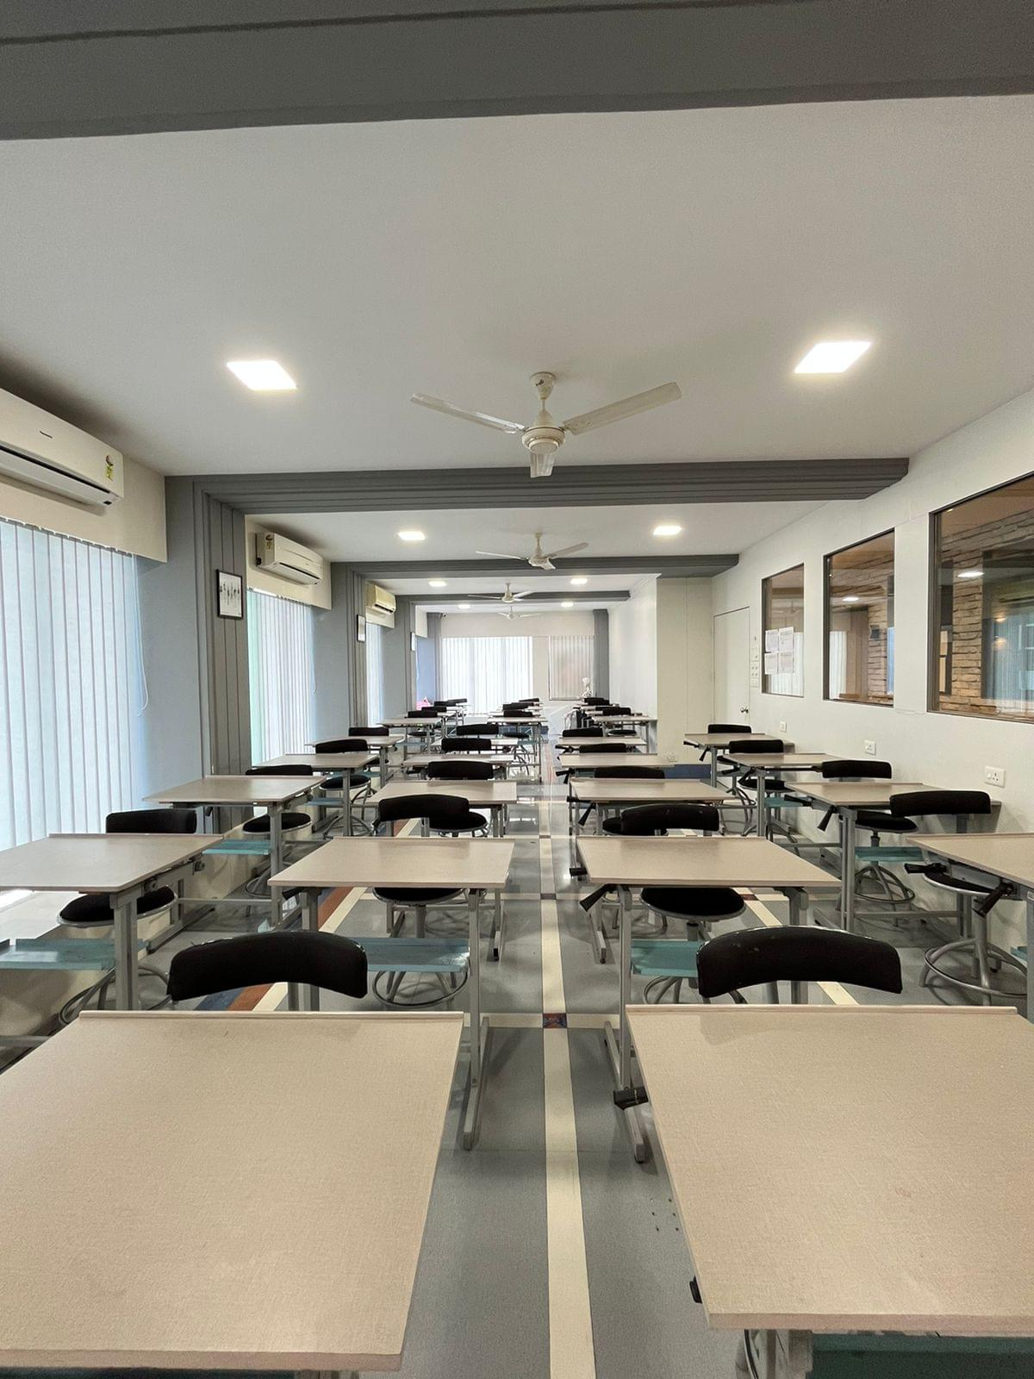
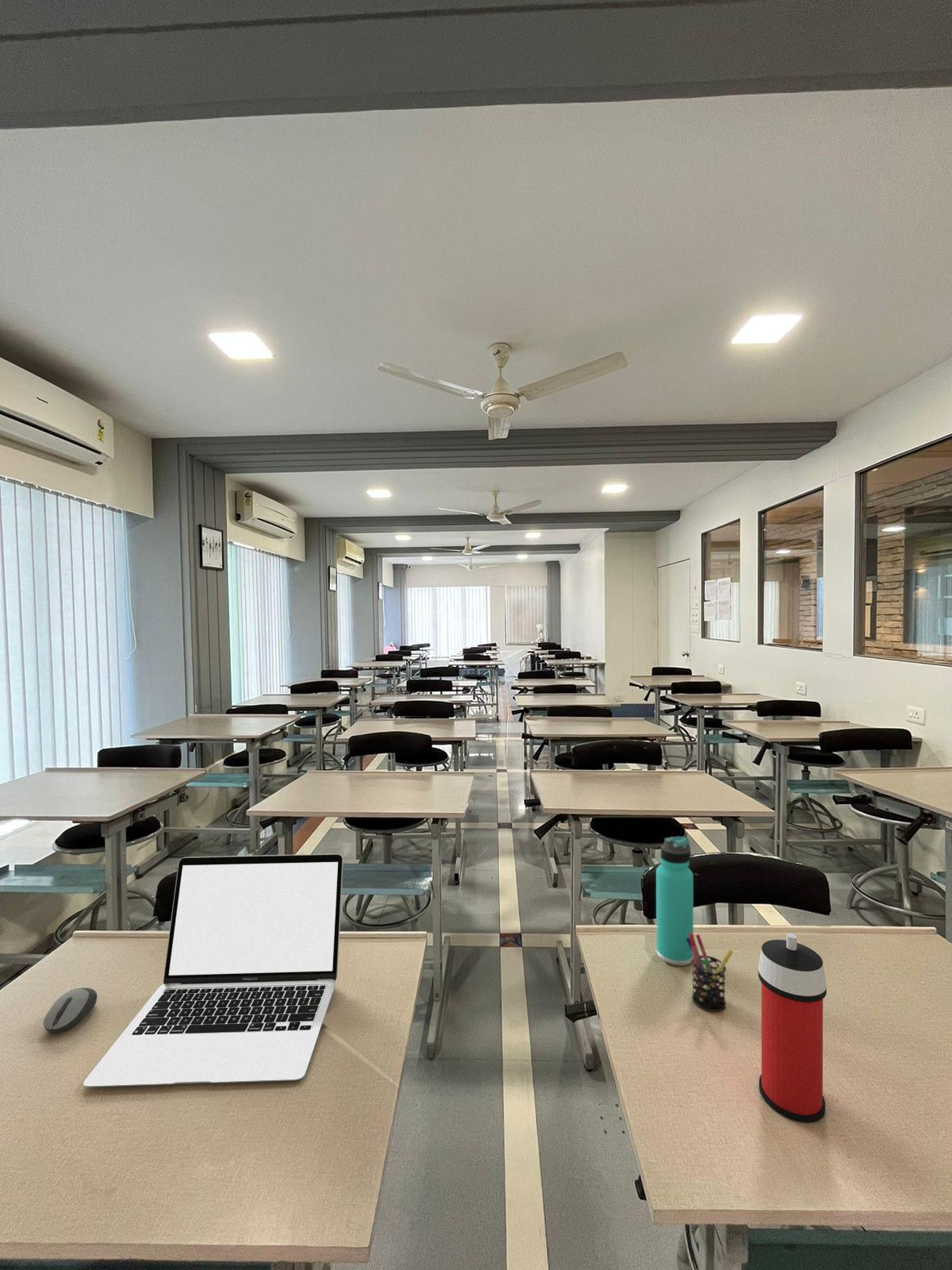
+ laptop (232, 953)
+ pen holder (706, 971)
+ computer mouse (71, 1006)
+ spray can (791, 1016)
+ thermos bottle (674, 897)
